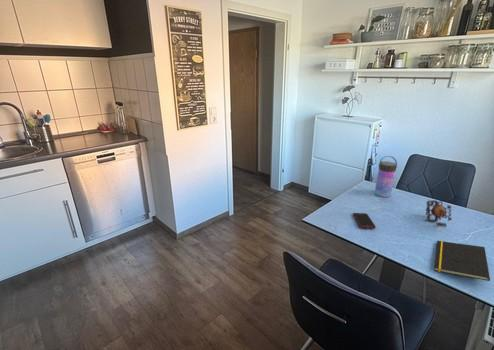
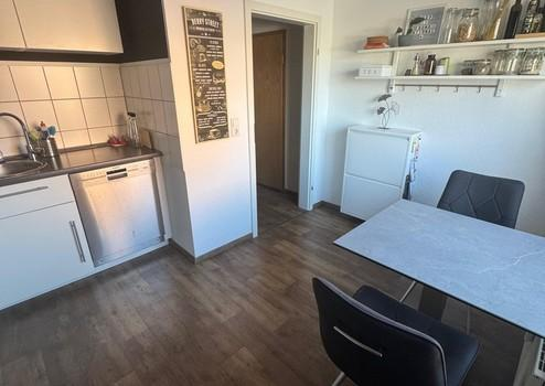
- notepad (460, 258)
- cell phone (363, 220)
- teapot (438, 211)
- water bottle (386, 175)
